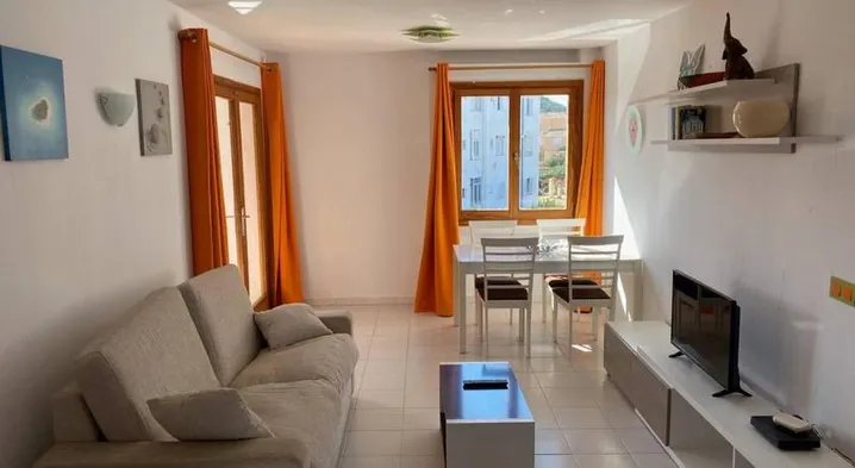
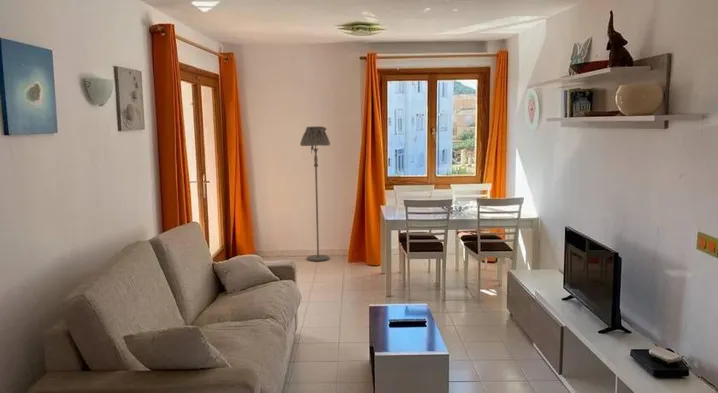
+ floor lamp (316, 193)
